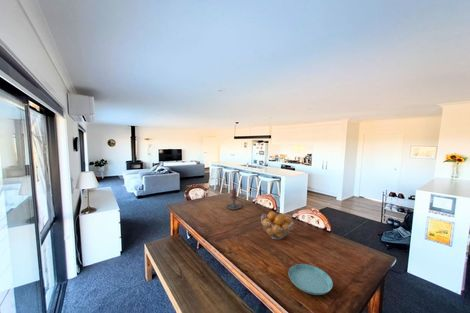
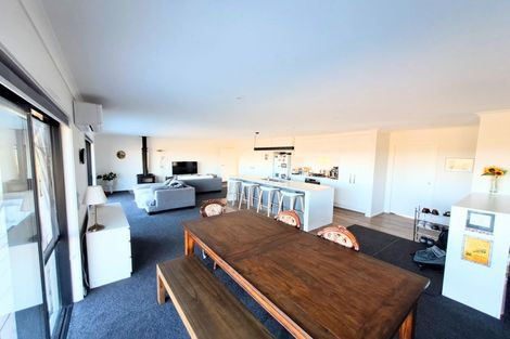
- fruit basket (276, 224)
- saucer (309, 279)
- candle holder (235, 197)
